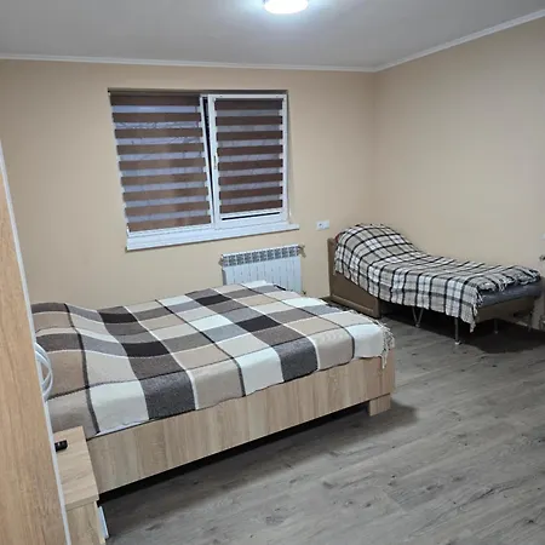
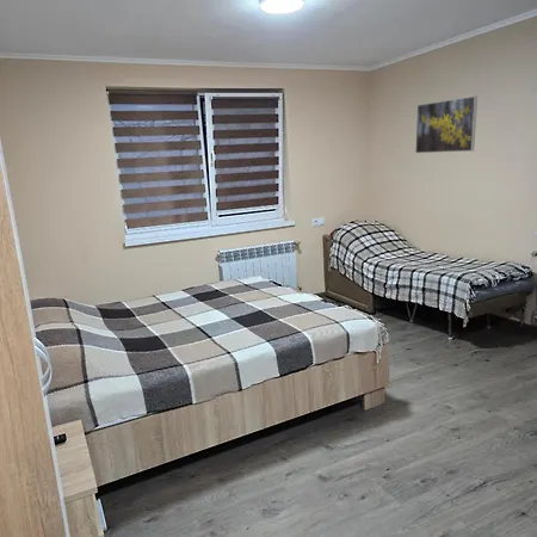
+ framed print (444, 126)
